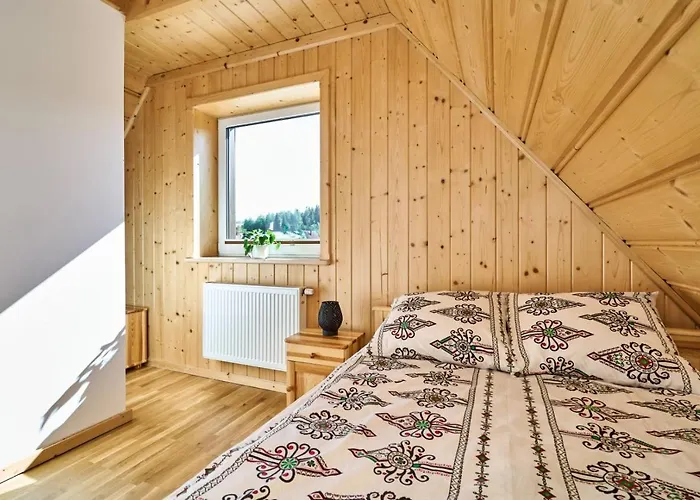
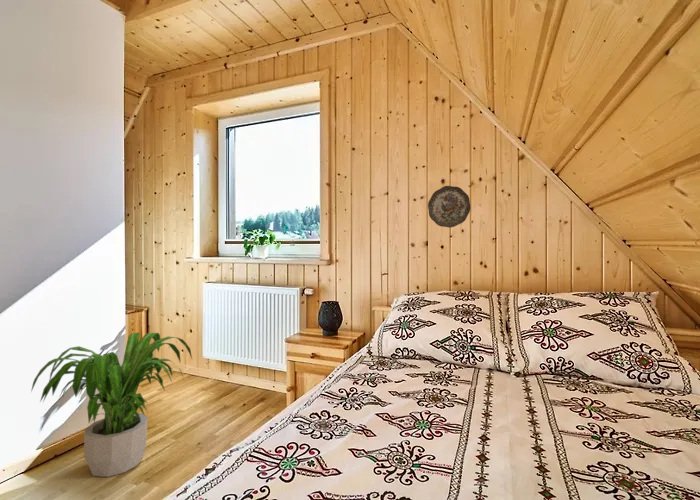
+ potted plant (123, 400)
+ decorative plate (449, 206)
